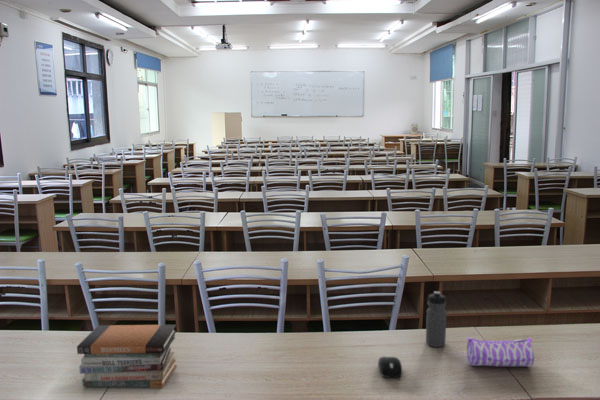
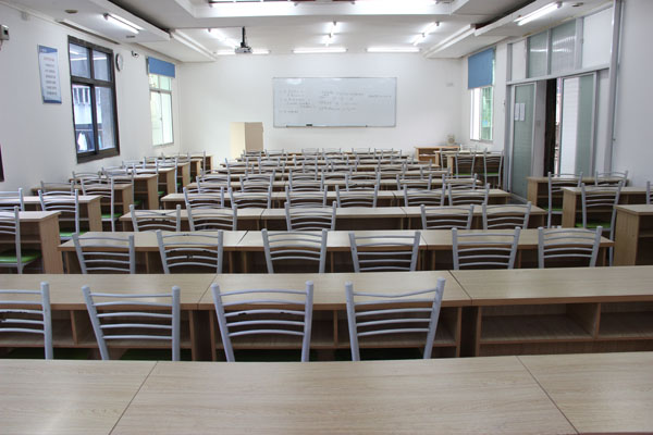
- computer mouse (389, 364)
- book stack (129, 355)
- pencil case (500, 351)
- water bottle (436, 317)
